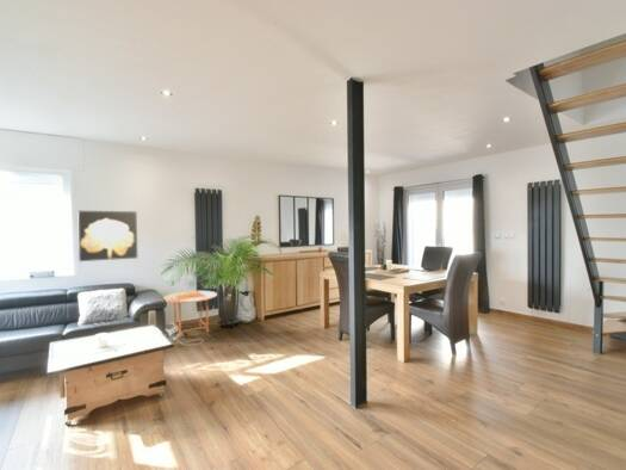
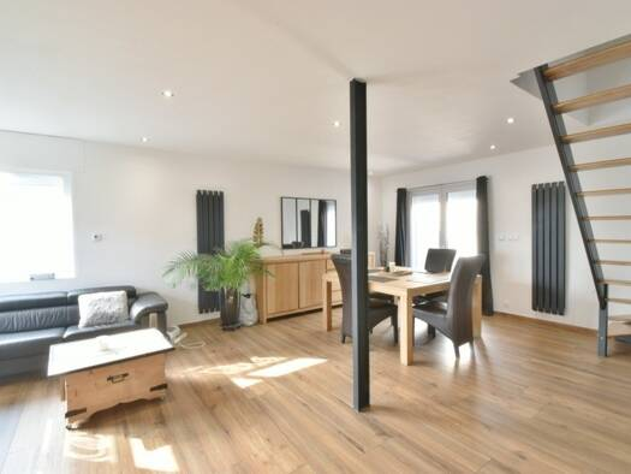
- wall art (109, 235)
- side table (191, 321)
